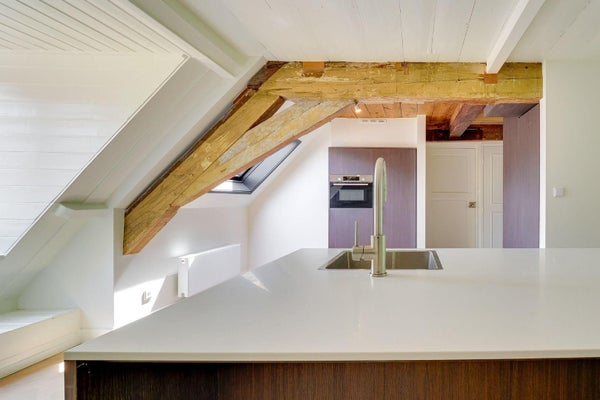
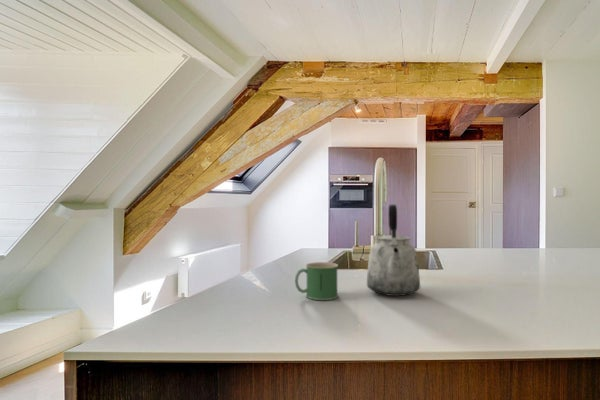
+ mug (316, 280)
+ kettle (393, 249)
